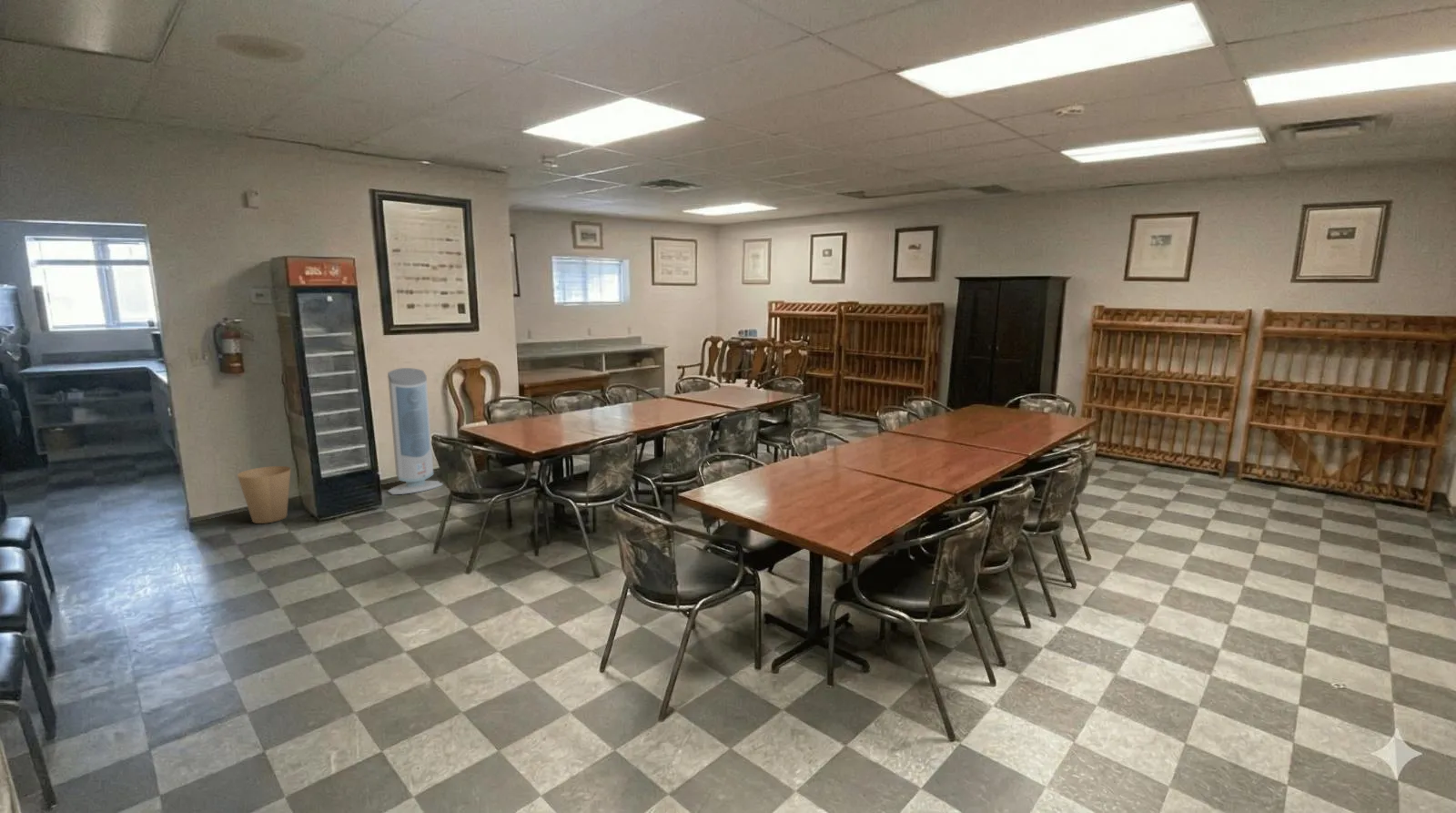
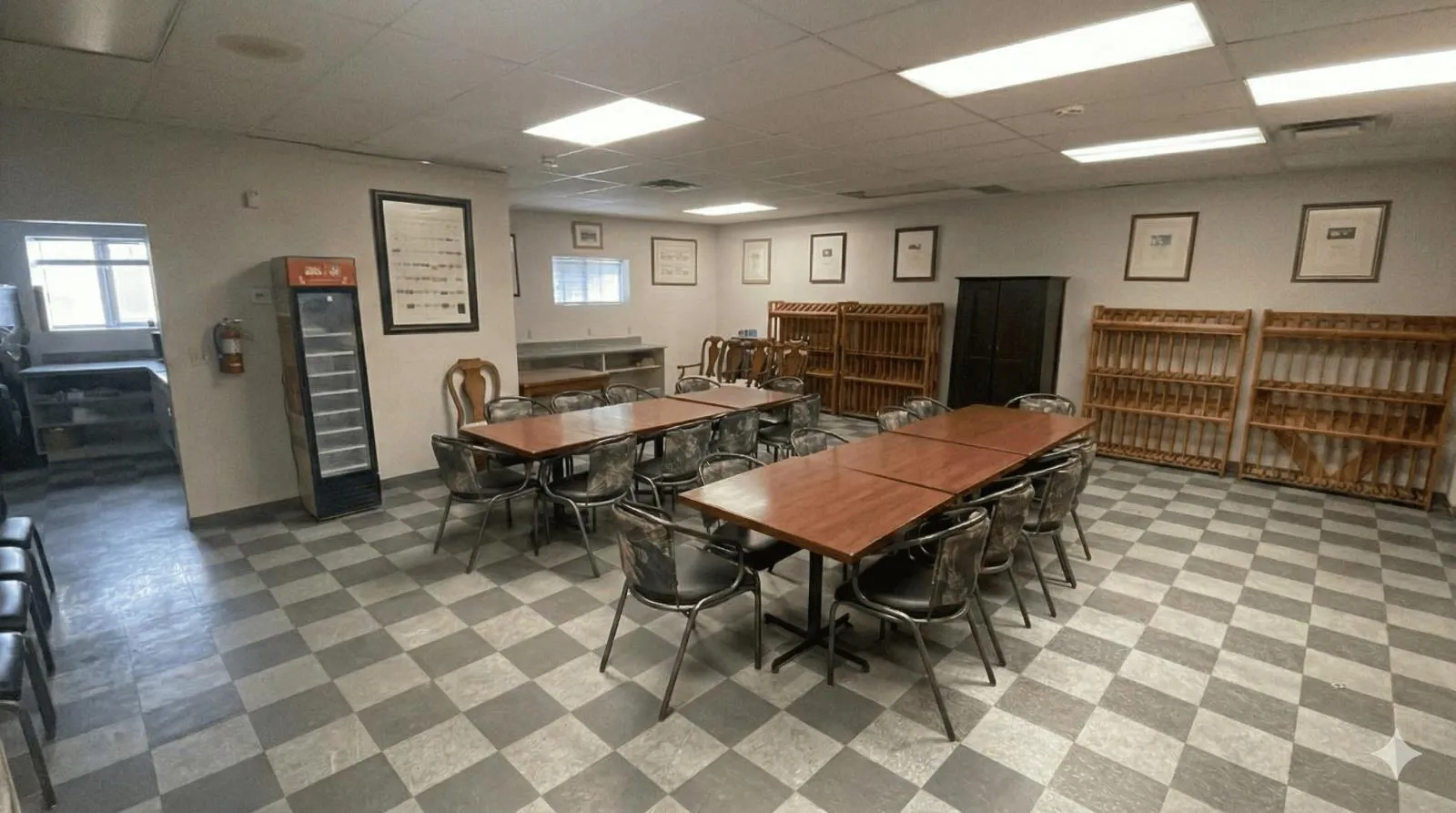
- trash can (267, 495)
- air purifier (411, 429)
